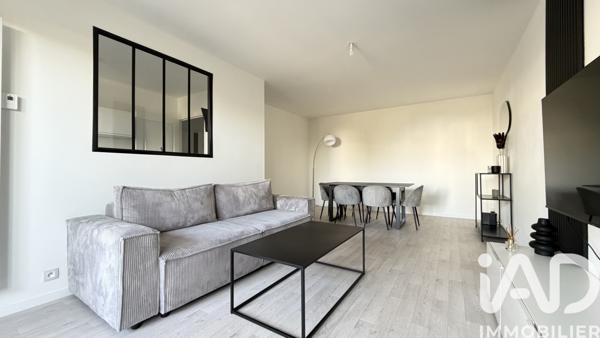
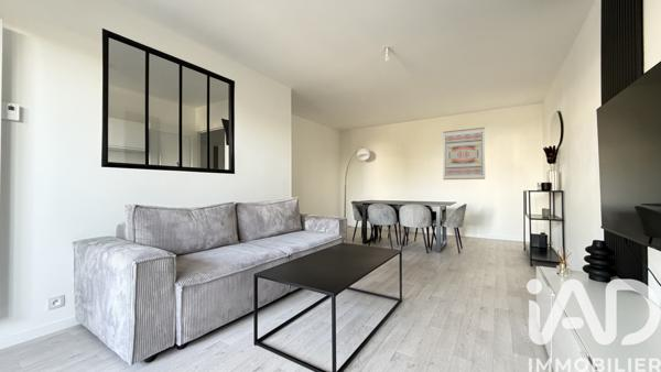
+ wall art (463, 154)
